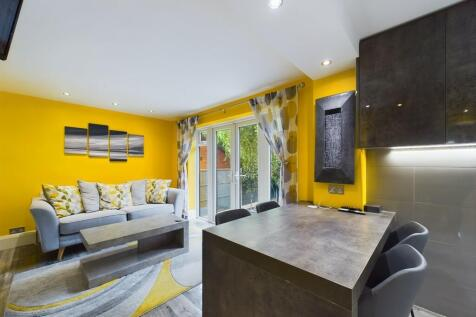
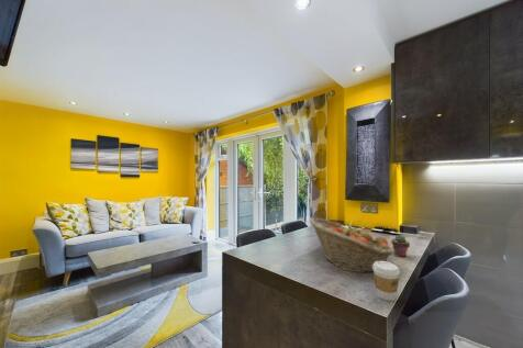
+ fruit basket (347, 239)
+ coffee cup (386, 280)
+ potted succulent (400, 245)
